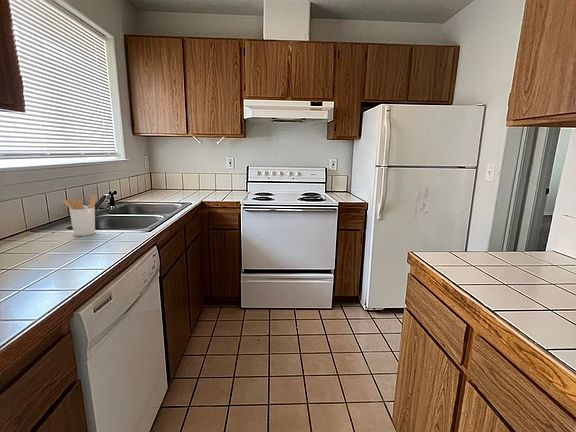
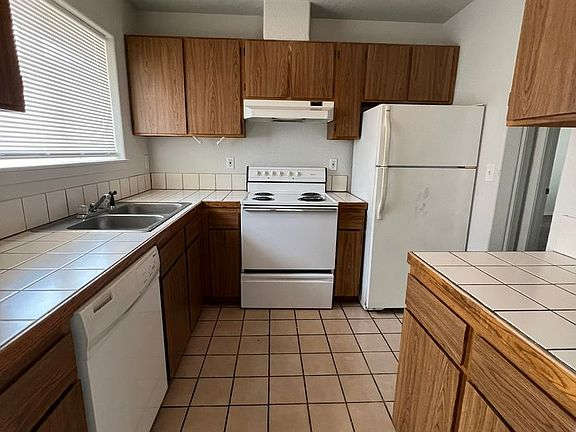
- utensil holder (80, 215)
